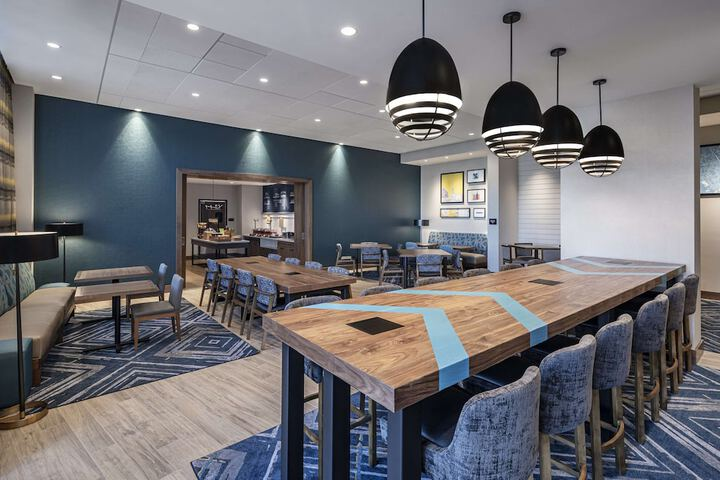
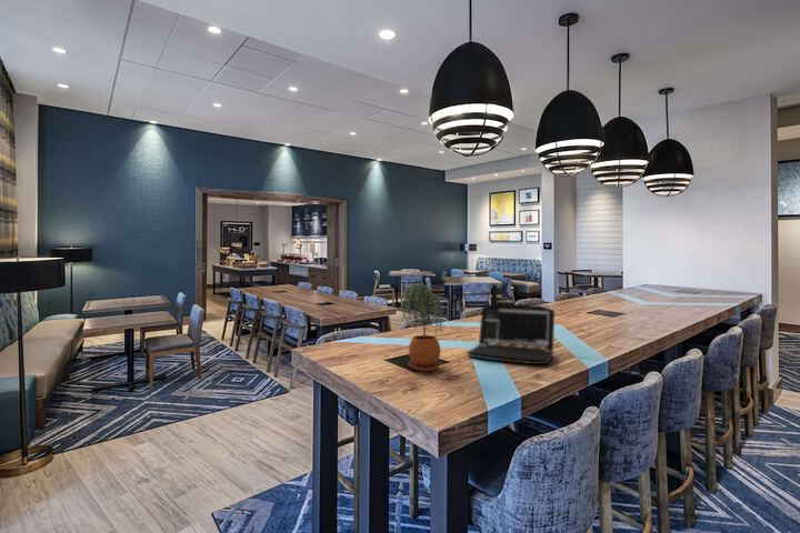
+ laptop (511, 331)
+ potted plant (421, 326)
